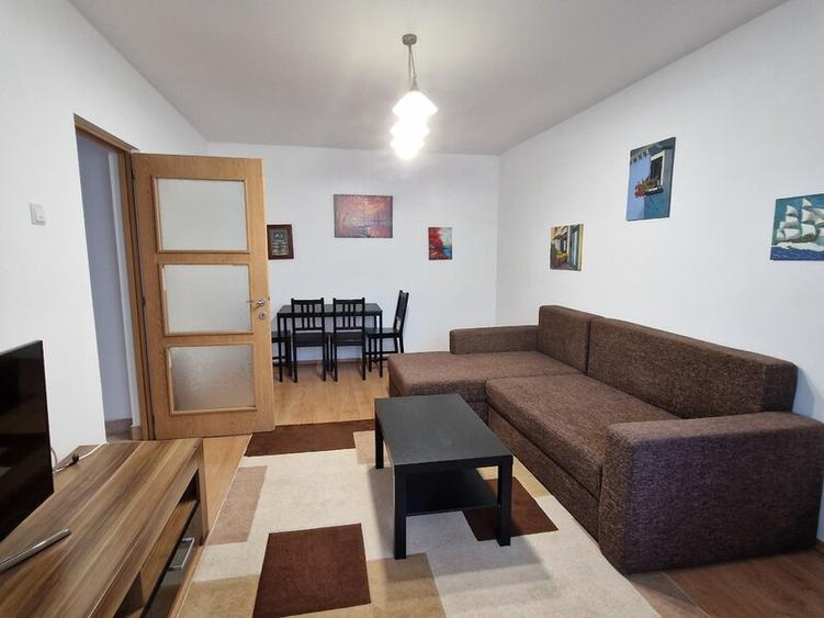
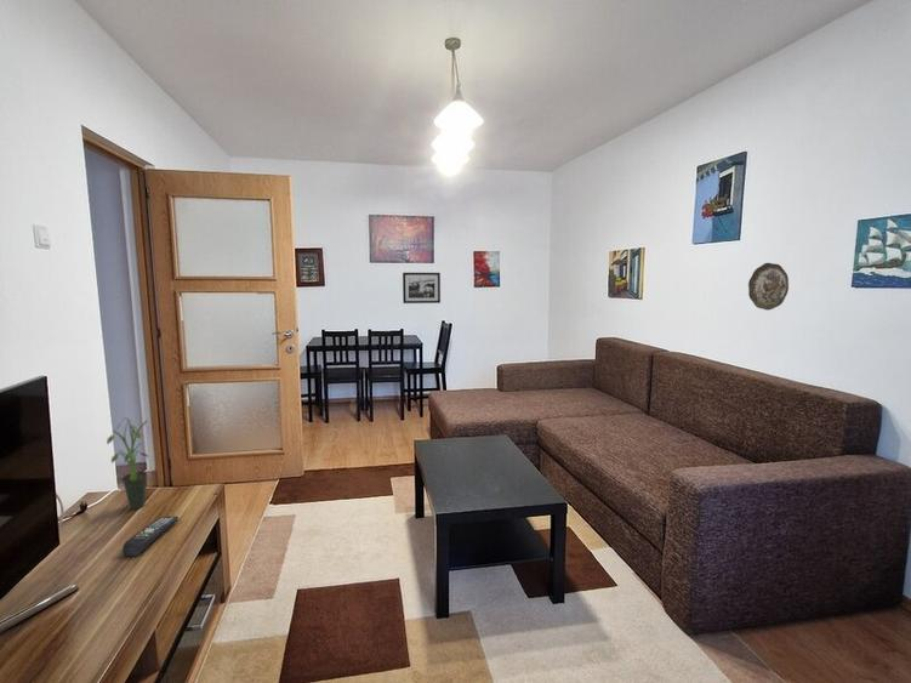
+ decorative plate (769, 286)
+ potted plant (130, 465)
+ picture frame (421, 288)
+ remote control (152, 533)
